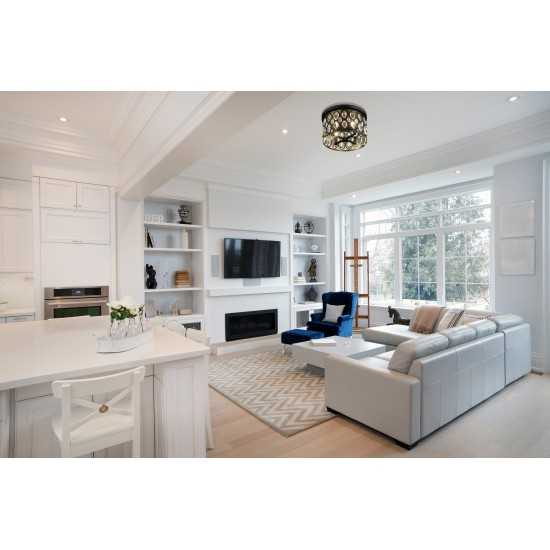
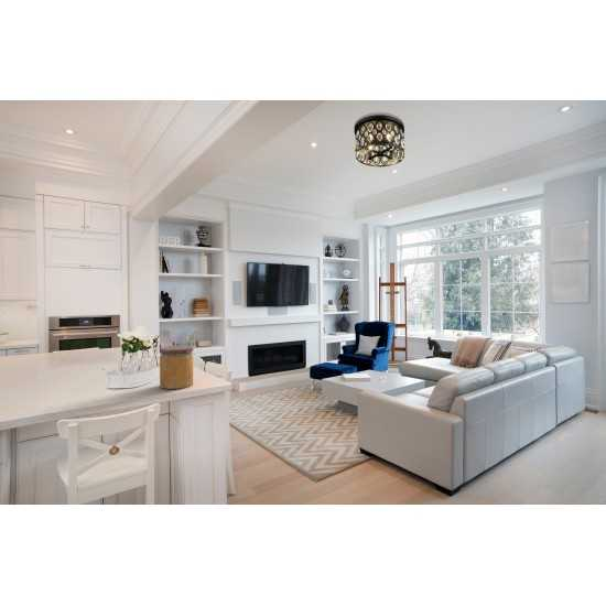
+ jar (176, 366)
